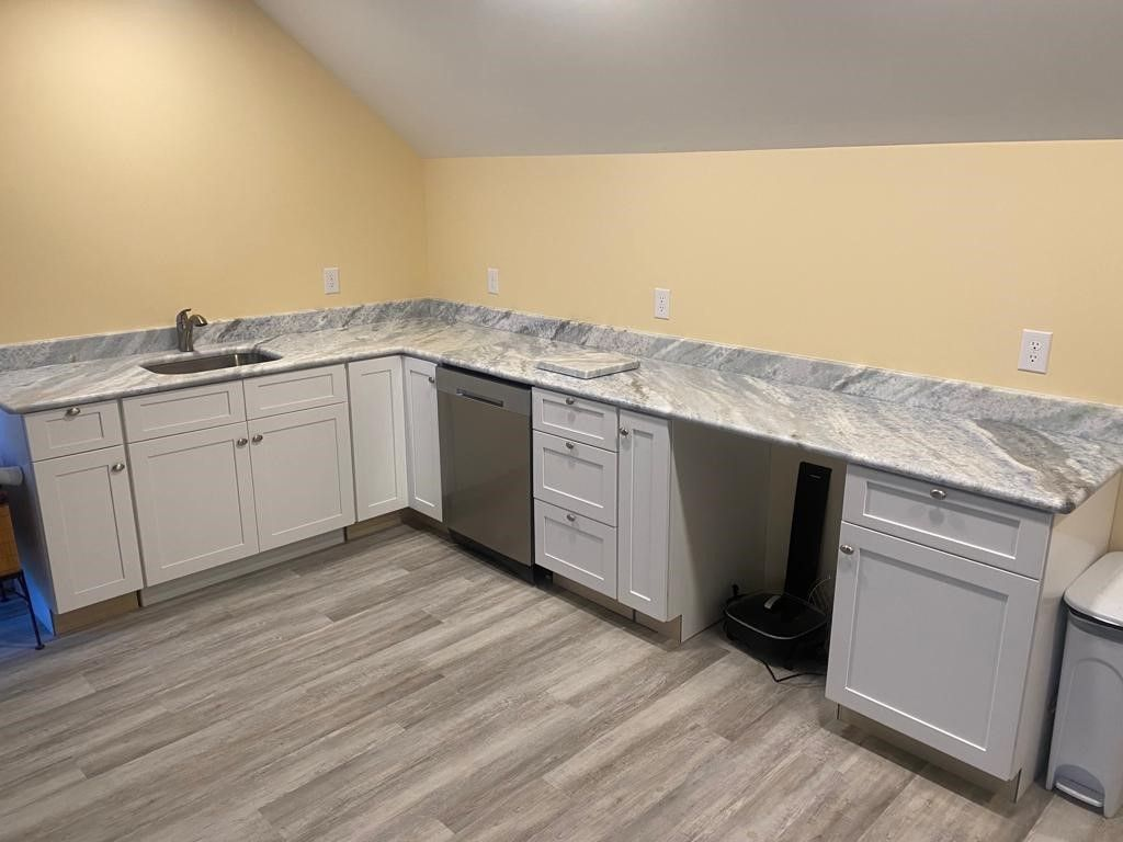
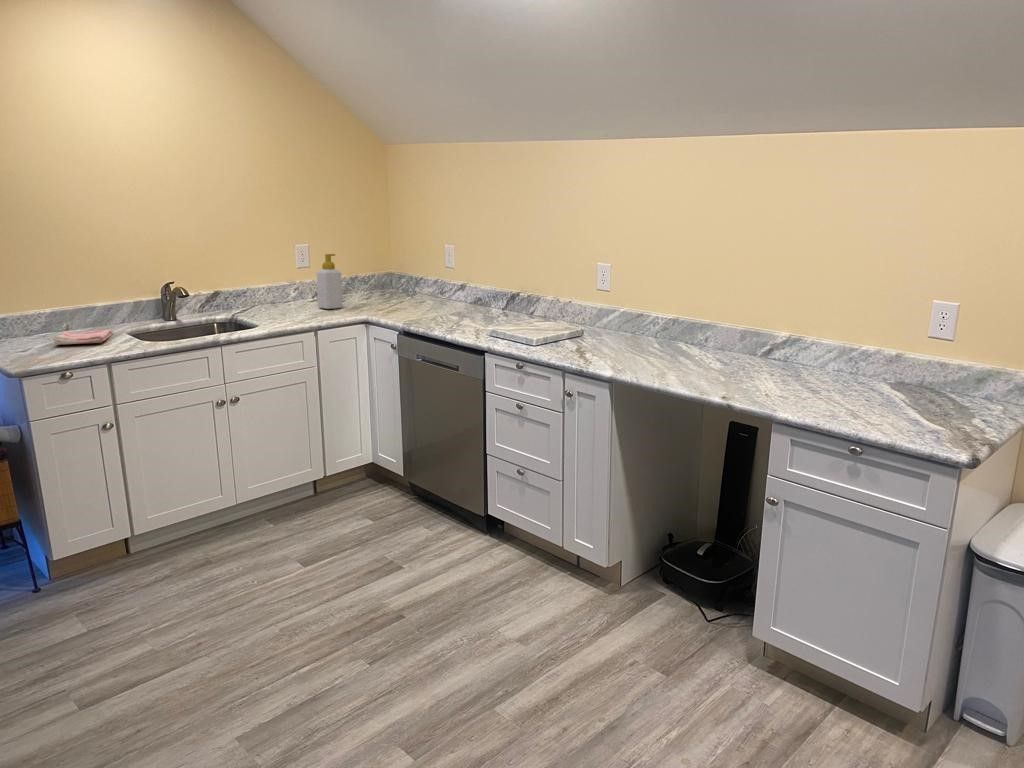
+ dish towel (83, 335)
+ soap bottle (329, 281)
